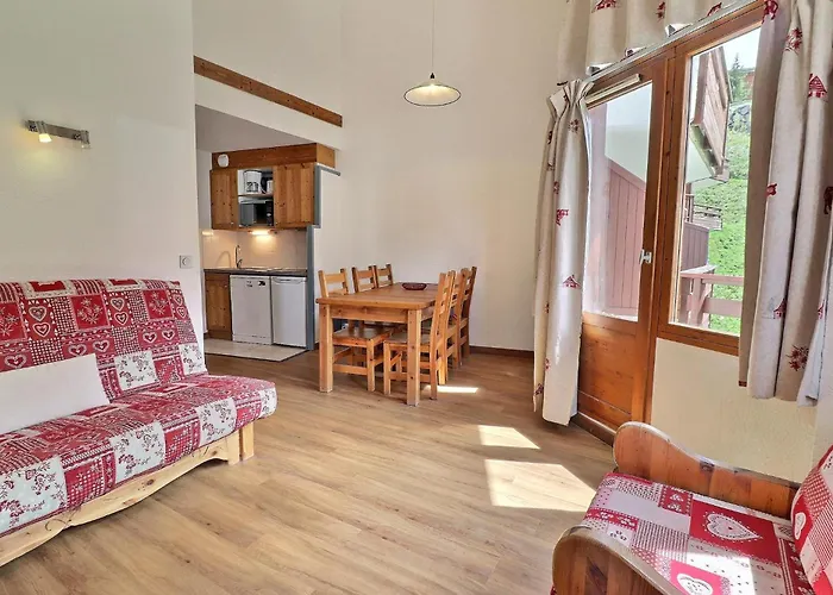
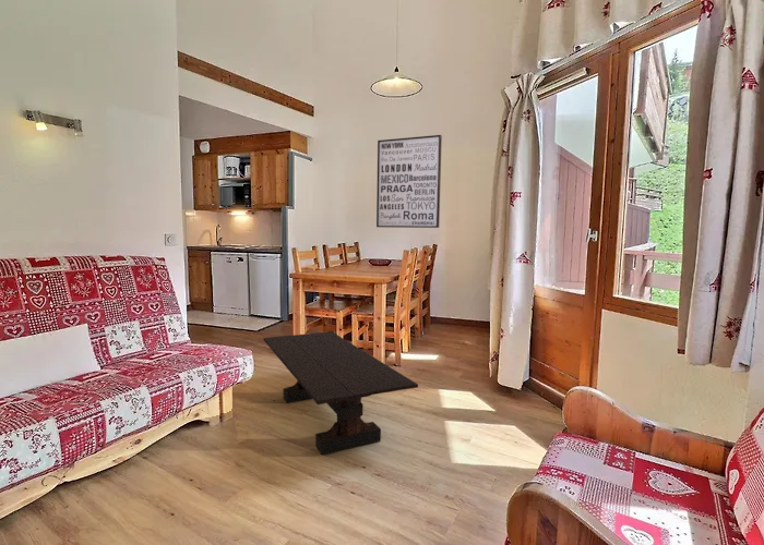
+ wall art (407, 183)
+ coffee table (326, 386)
